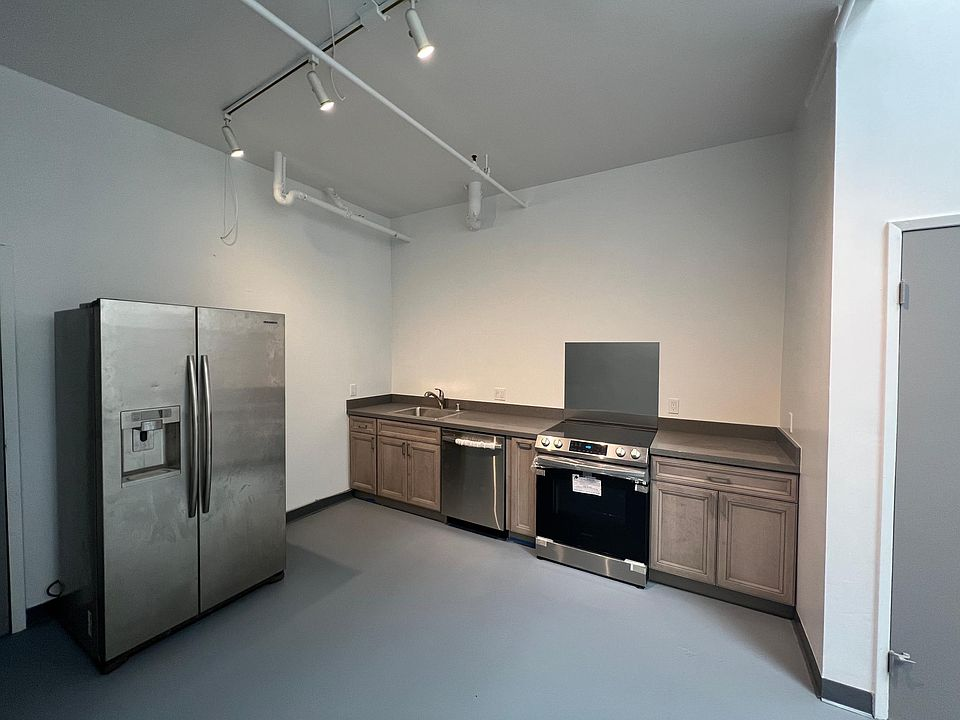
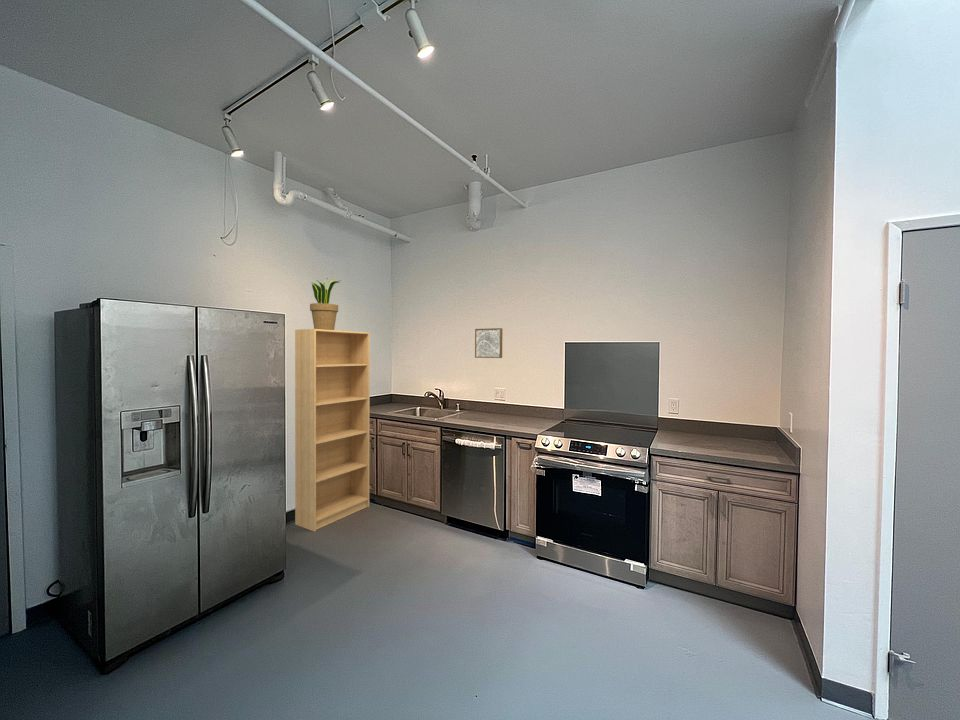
+ potted plant (326, 304)
+ wall art (488, 343)
+ bookshelf (334, 423)
